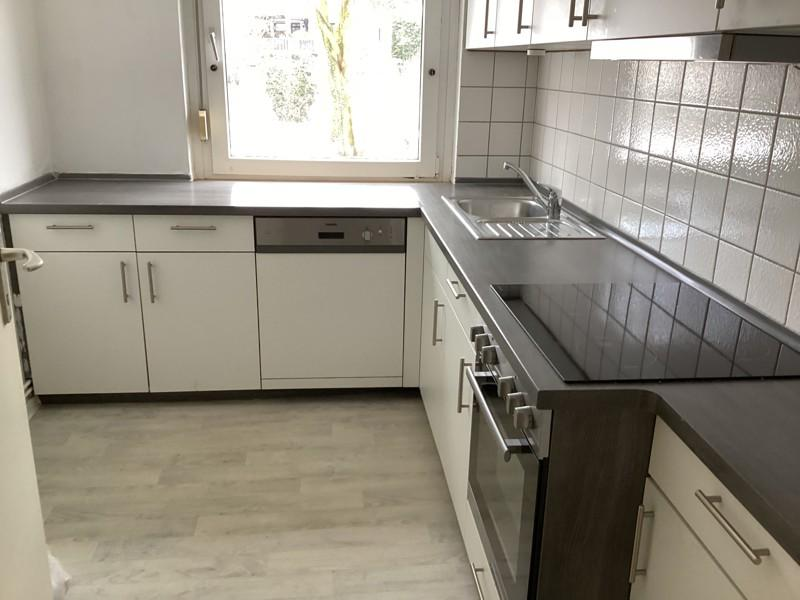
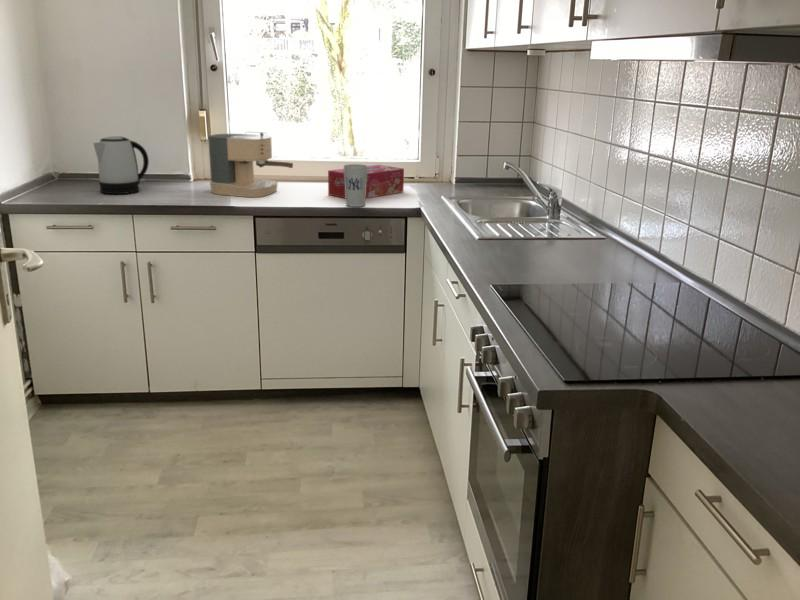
+ cup (355, 185)
+ tissue box (366, 182)
+ coffee maker (251, 162)
+ kettle (122, 164)
